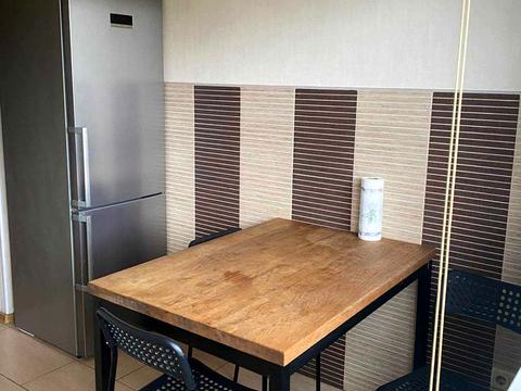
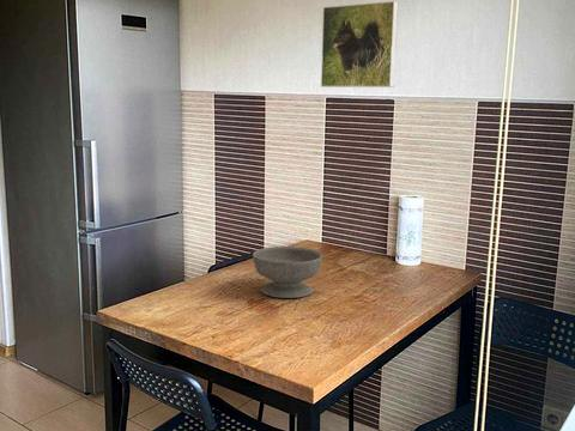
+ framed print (357, 45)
+ bowl (286, 272)
